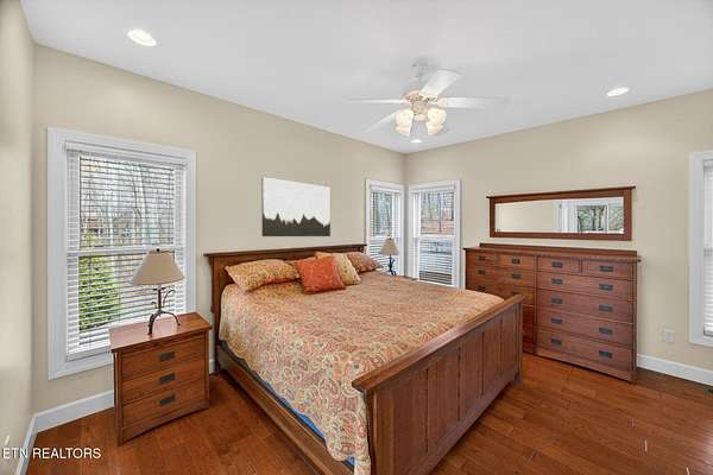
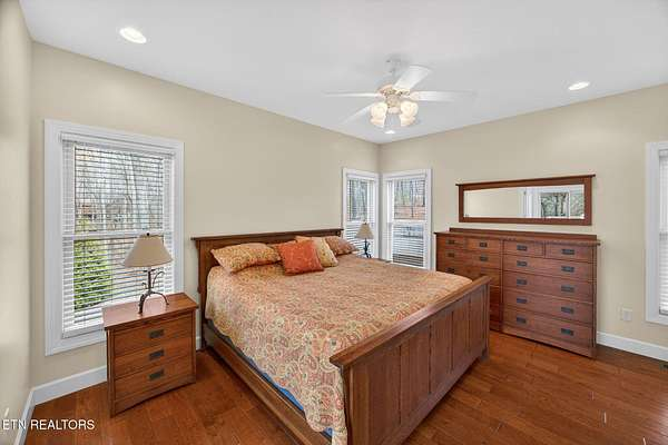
- wall art (298, 209)
